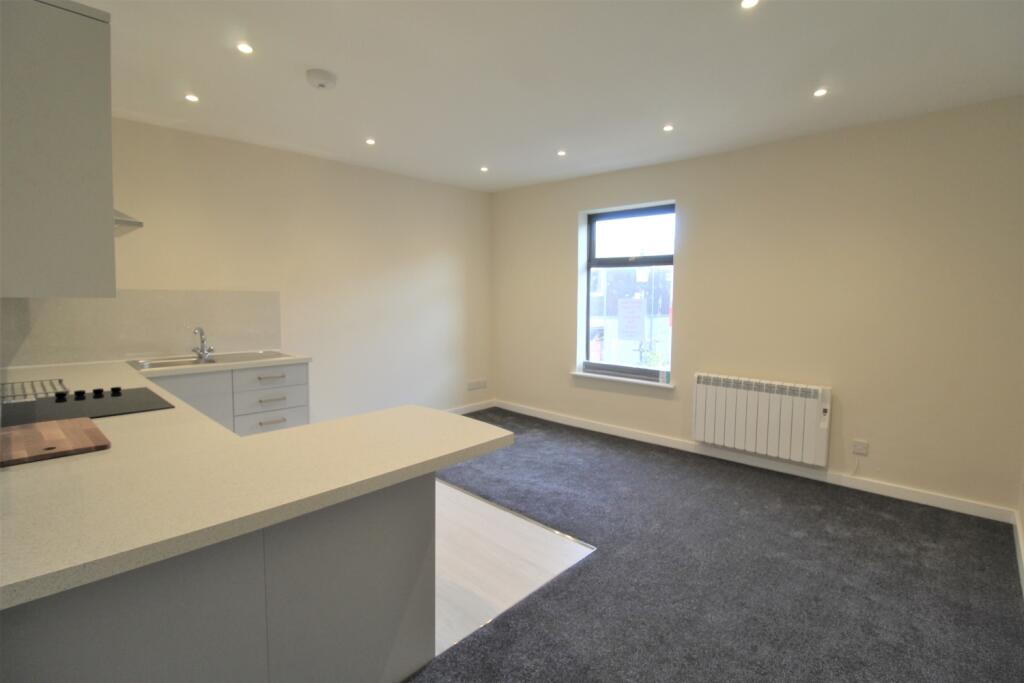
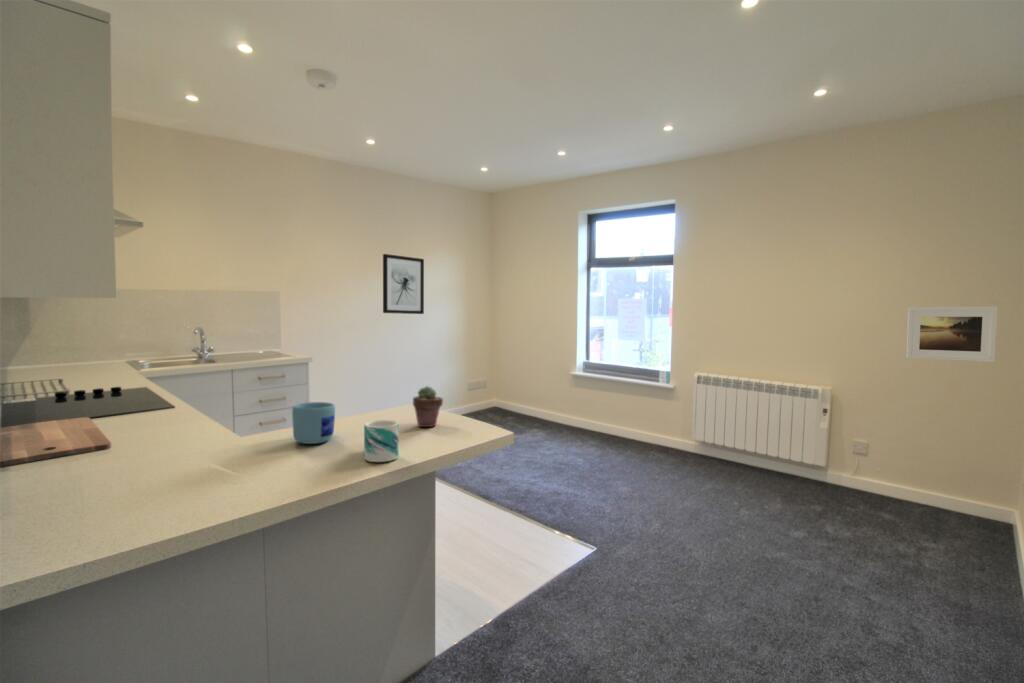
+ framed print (949, 333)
+ potted succulent (427, 405)
+ mug (380, 438)
+ wall art (404, 285)
+ mug (318, 421)
